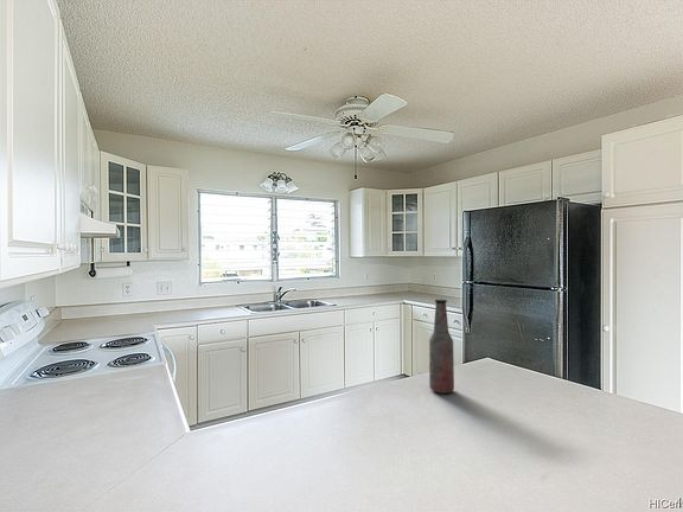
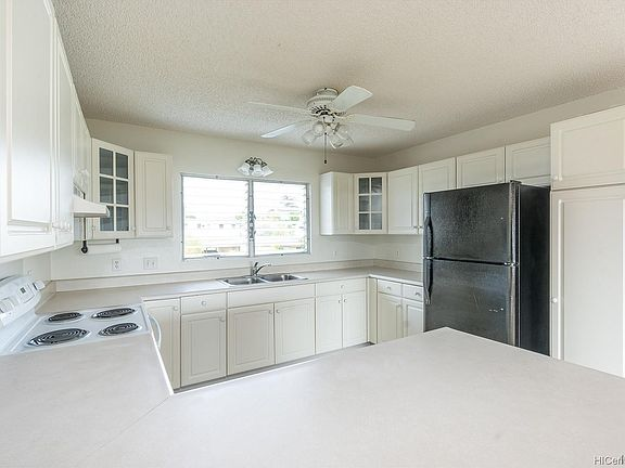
- bottle (441, 345)
